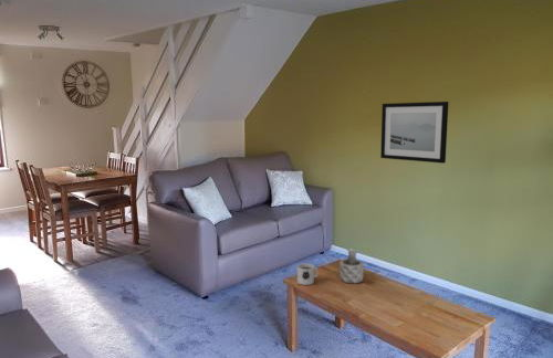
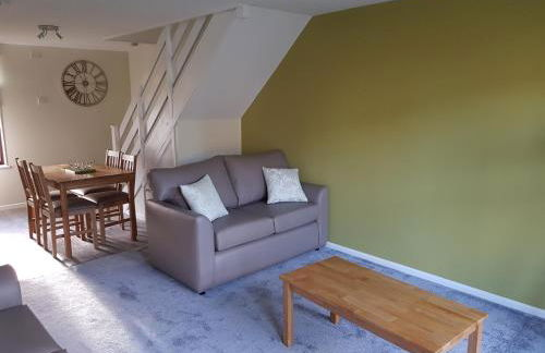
- wall art (411, 131)
- succulent plant (351, 264)
- mug (306, 273)
